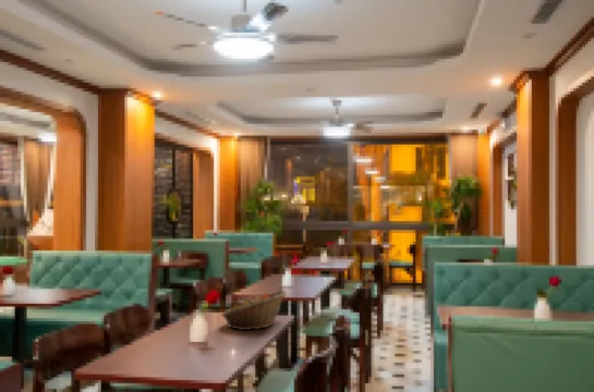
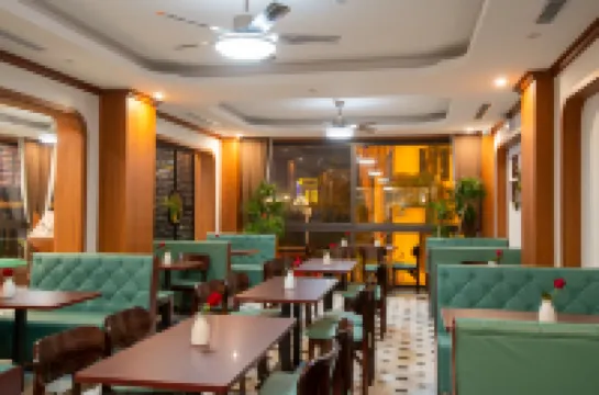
- fruit basket (254, 308)
